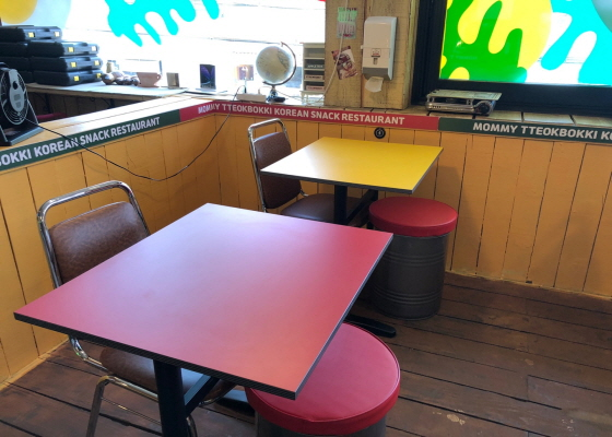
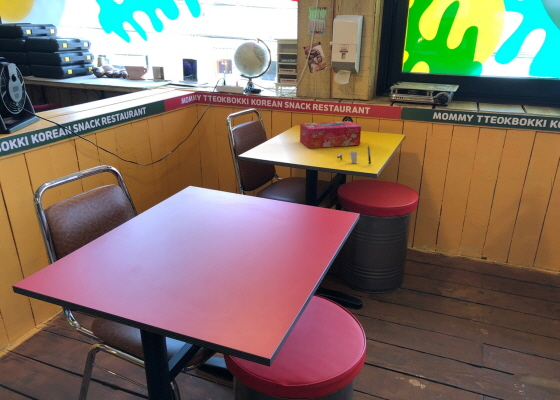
+ cup (355, 153)
+ tissue box (329, 134)
